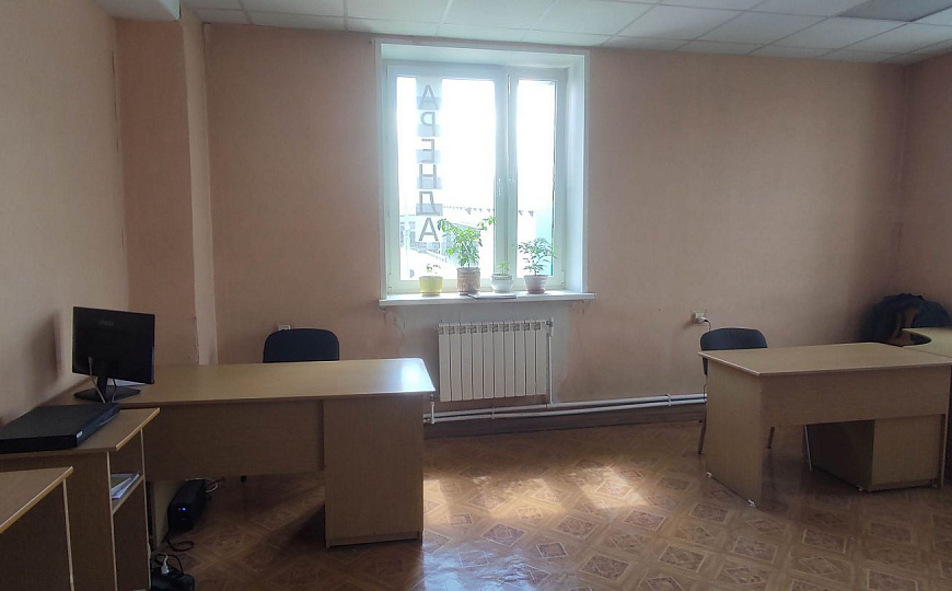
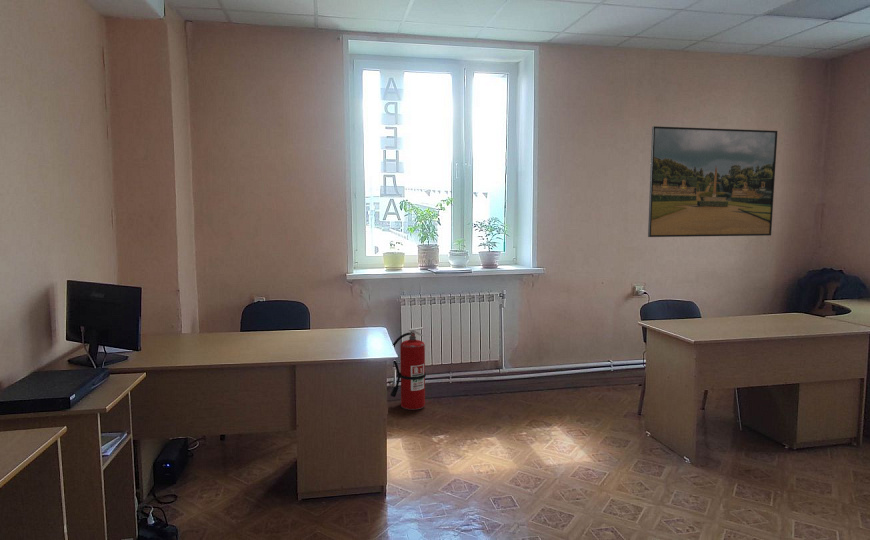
+ fire extinguisher (407, 367)
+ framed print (713, 183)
